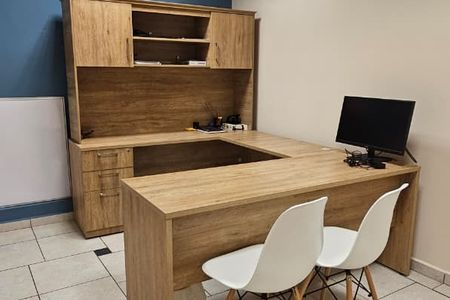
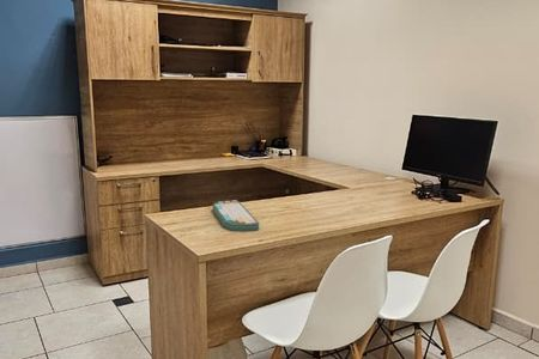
+ computer keyboard (232, 214)
